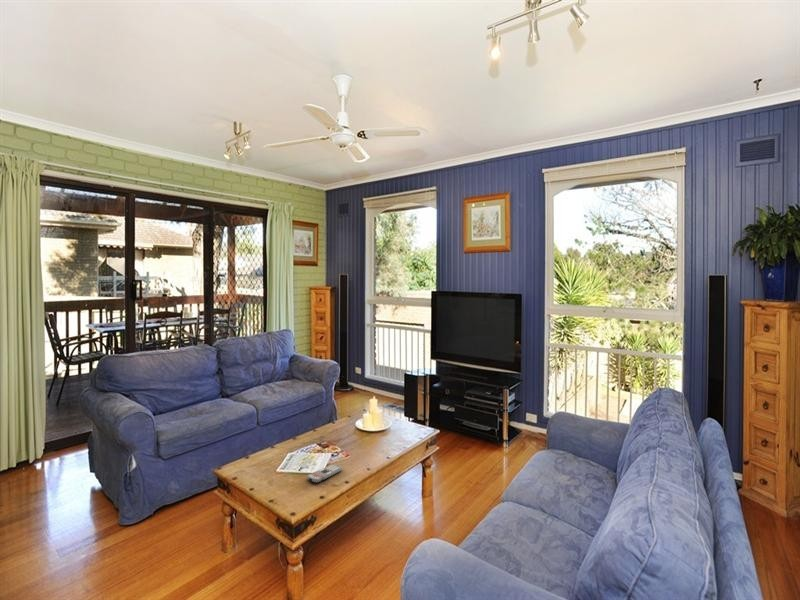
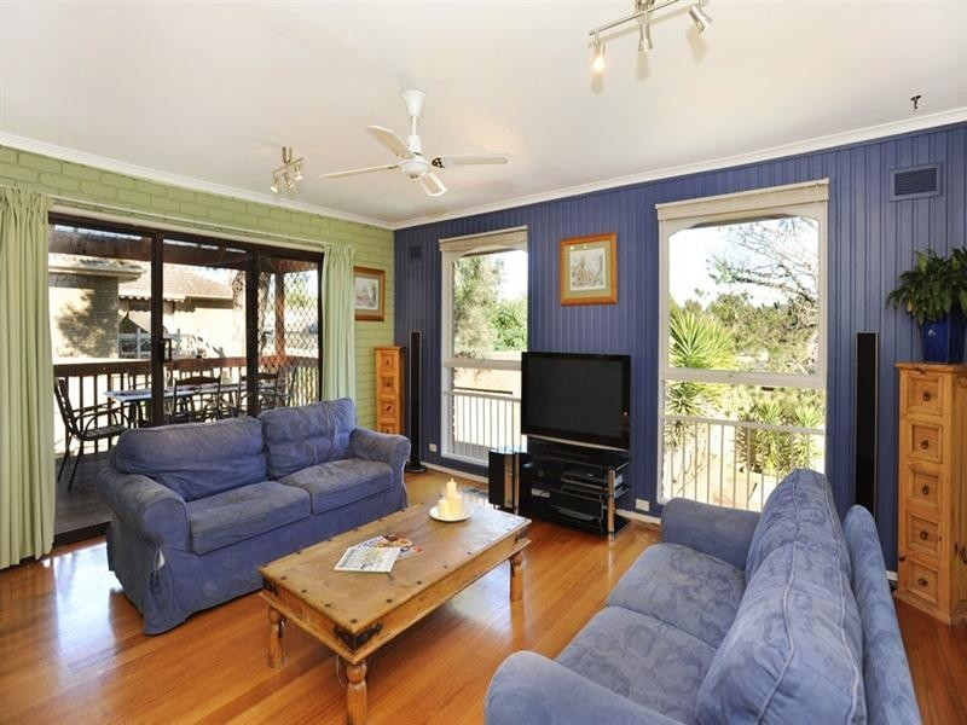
- remote control (325, 473)
